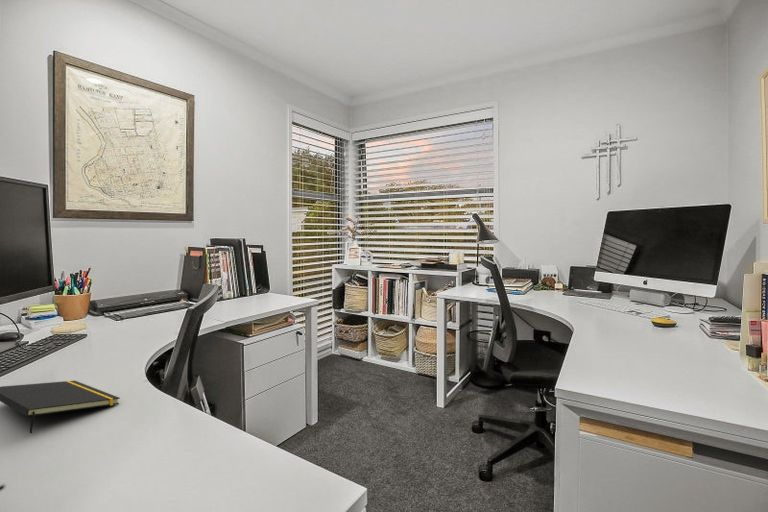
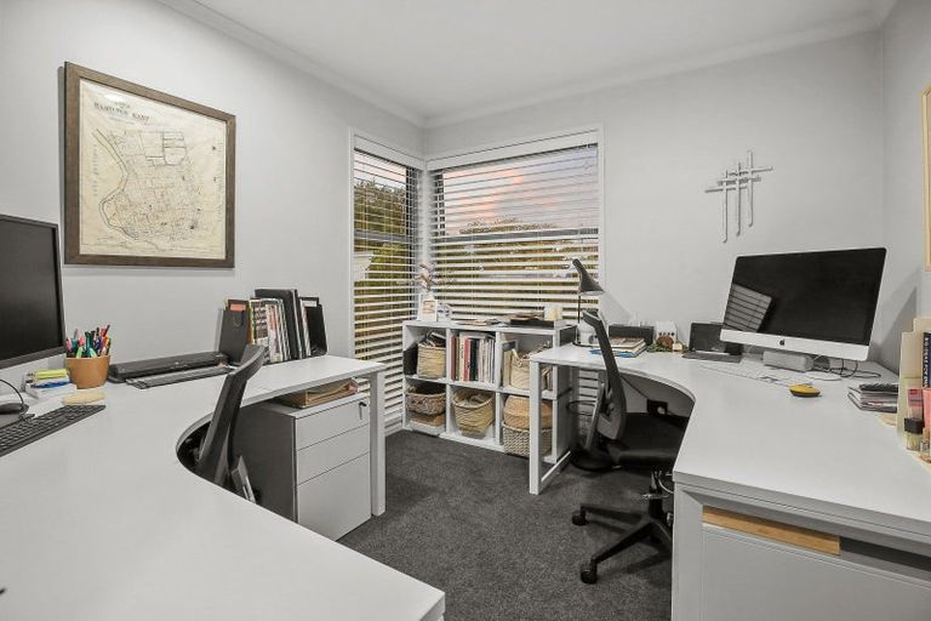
- notepad (54, 395)
